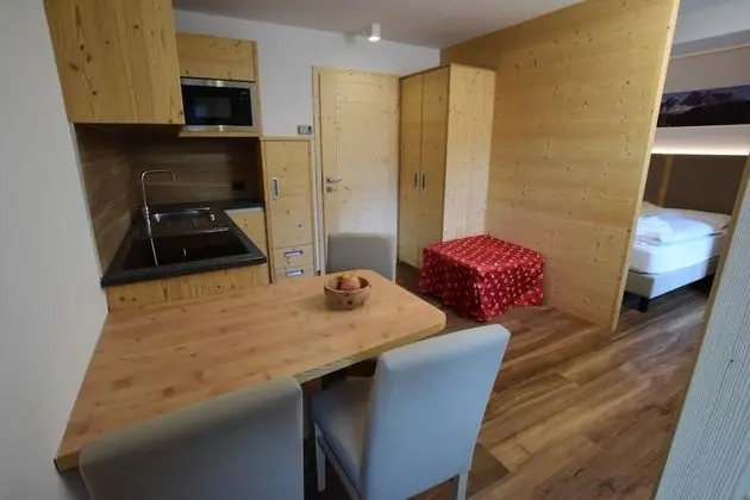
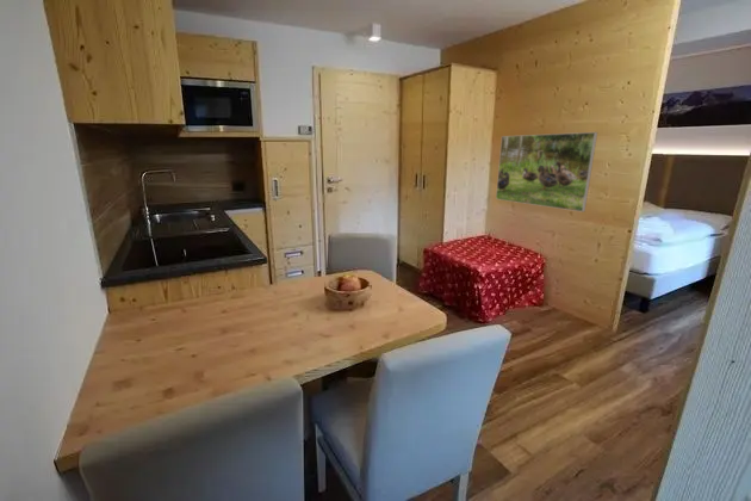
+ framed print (539, 169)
